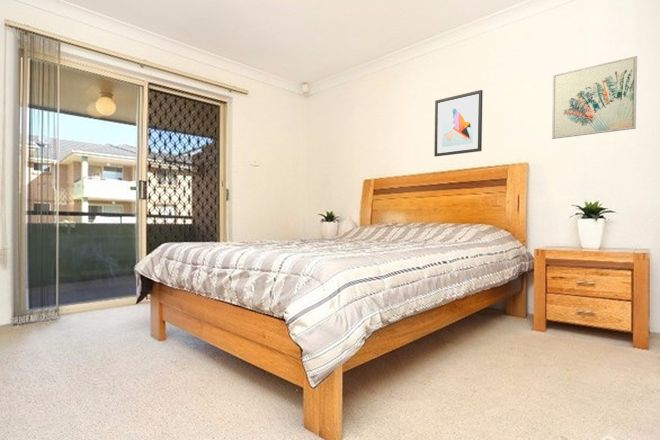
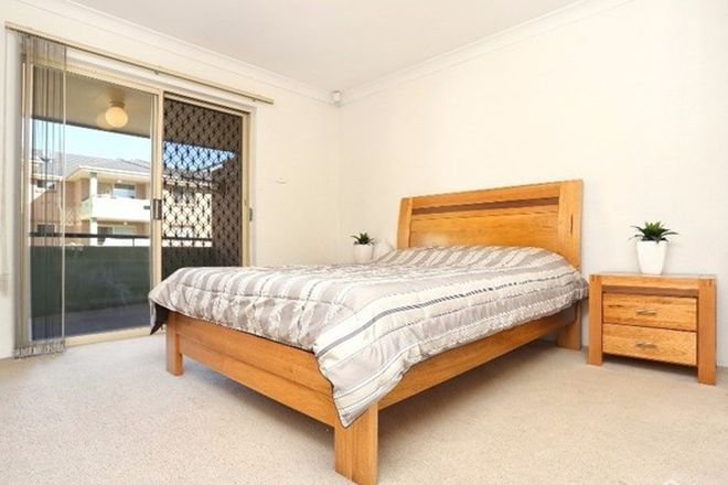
- wall art (457, 124)
- wall art (591, 100)
